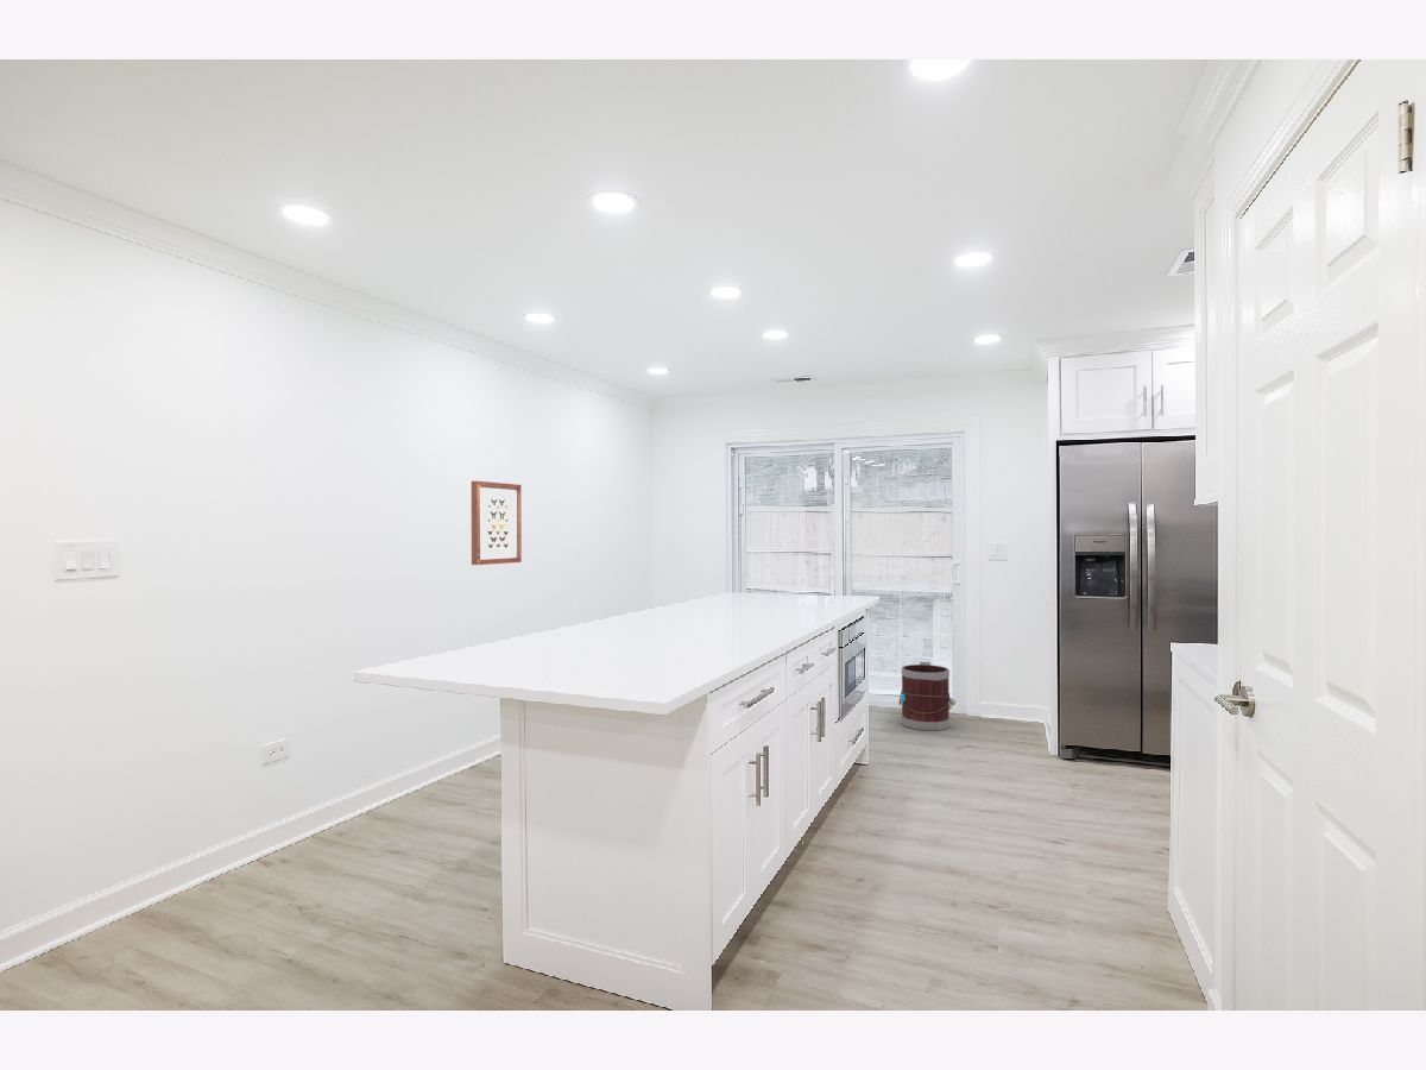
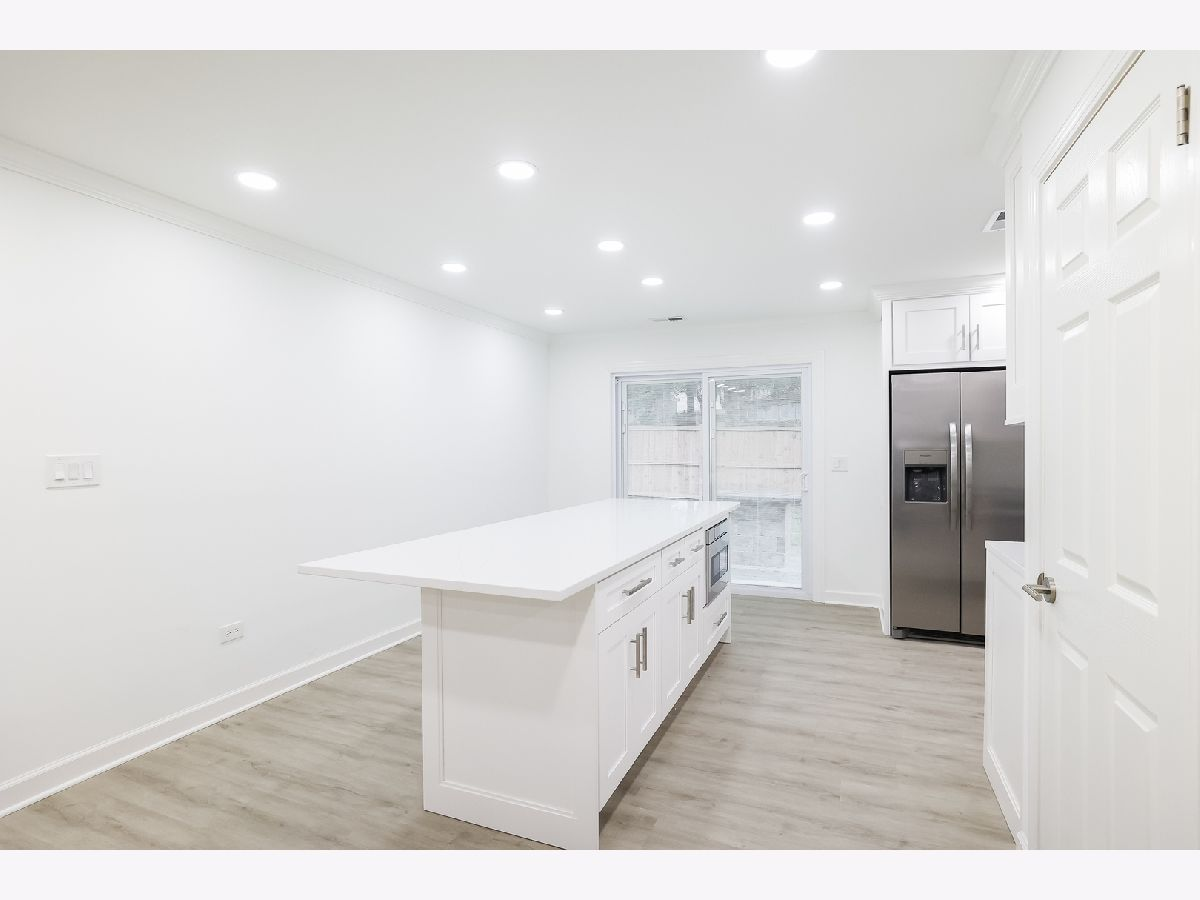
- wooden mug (929, 693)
- wall art (497, 523)
